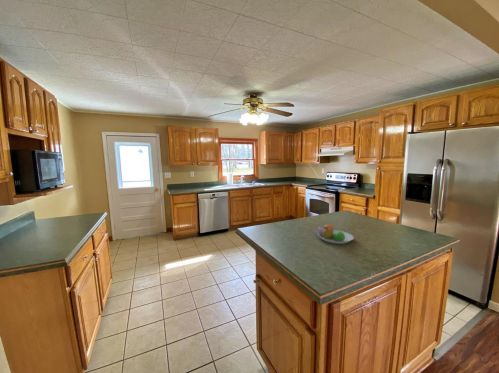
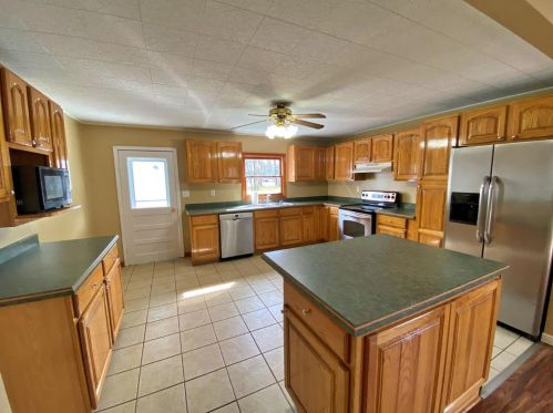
- fruit bowl (334, 232)
